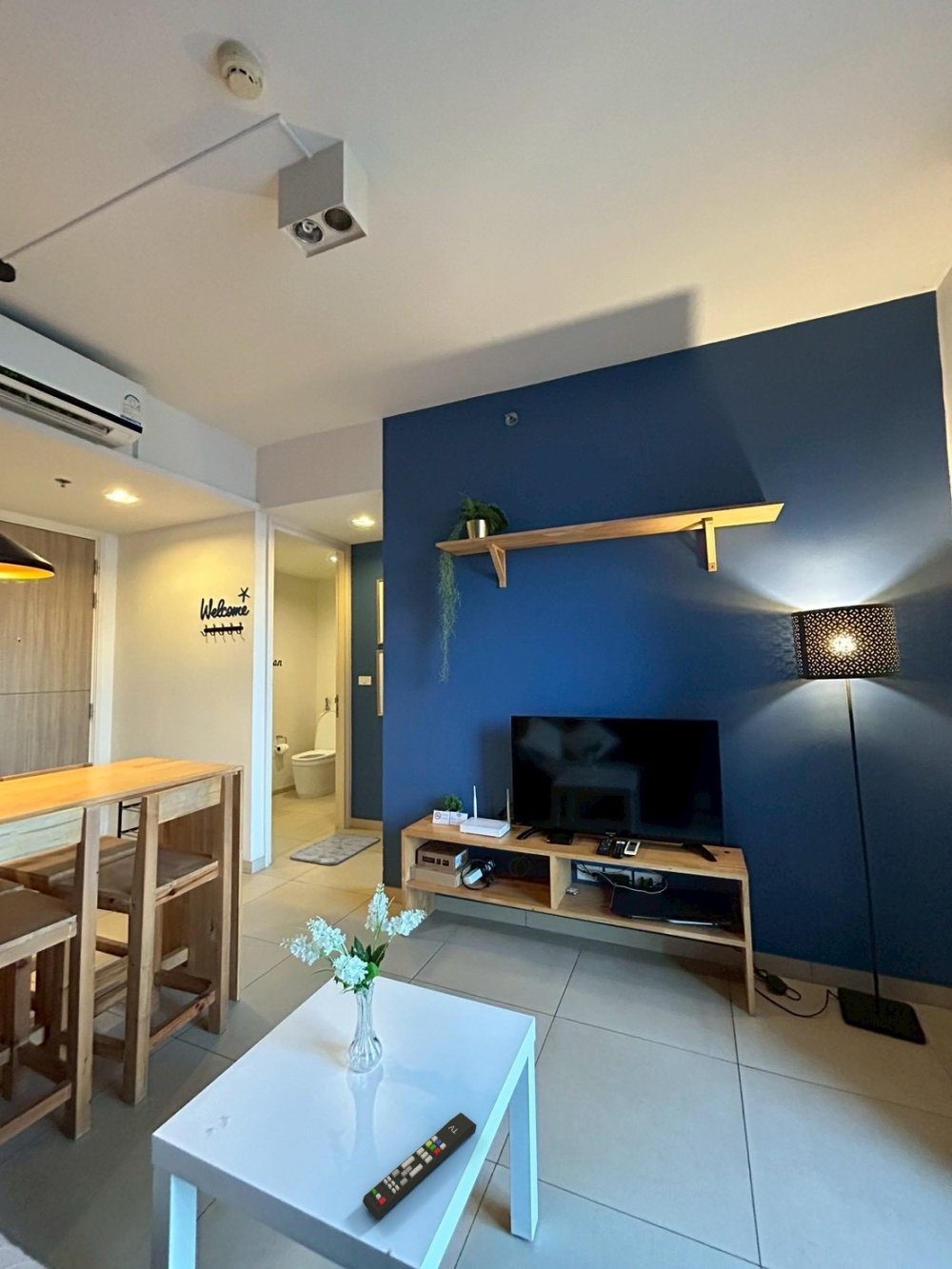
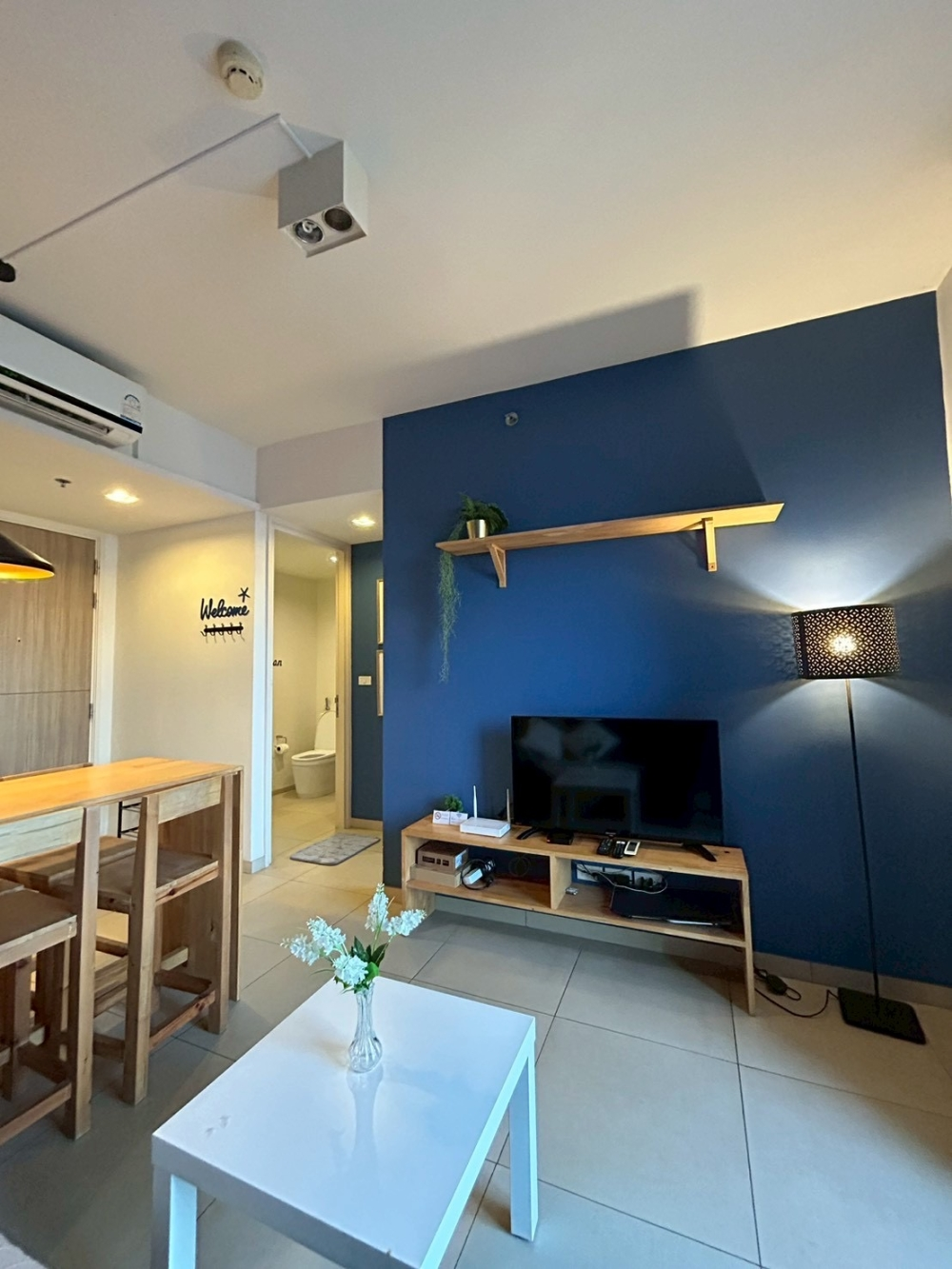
- remote control (424, 1160)
